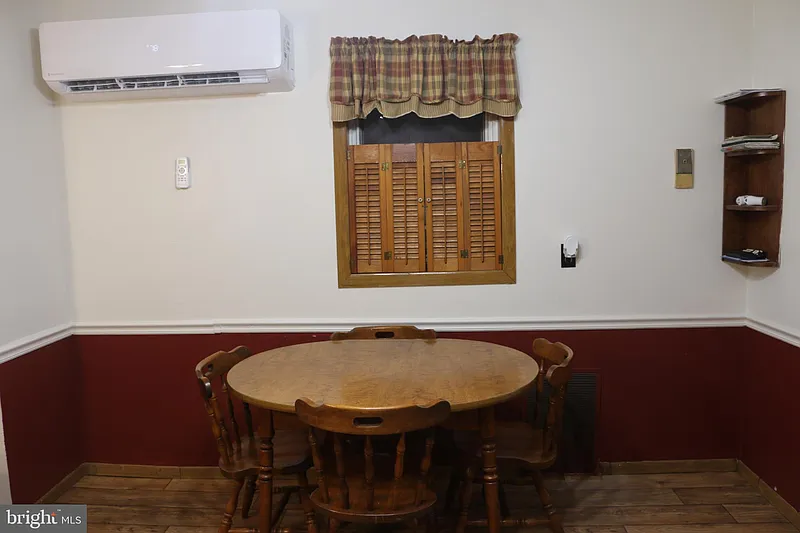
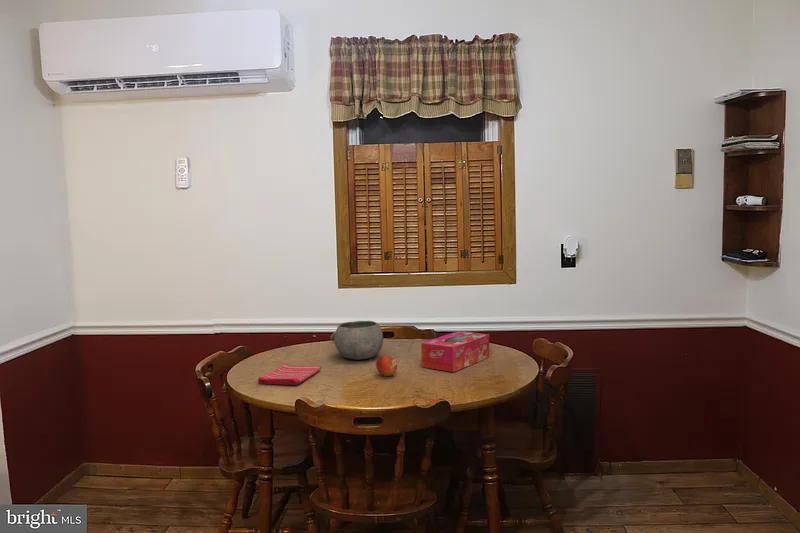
+ dish towel (290, 373)
+ bowl (358, 340)
+ tissue box (456, 350)
+ fruit (387, 366)
